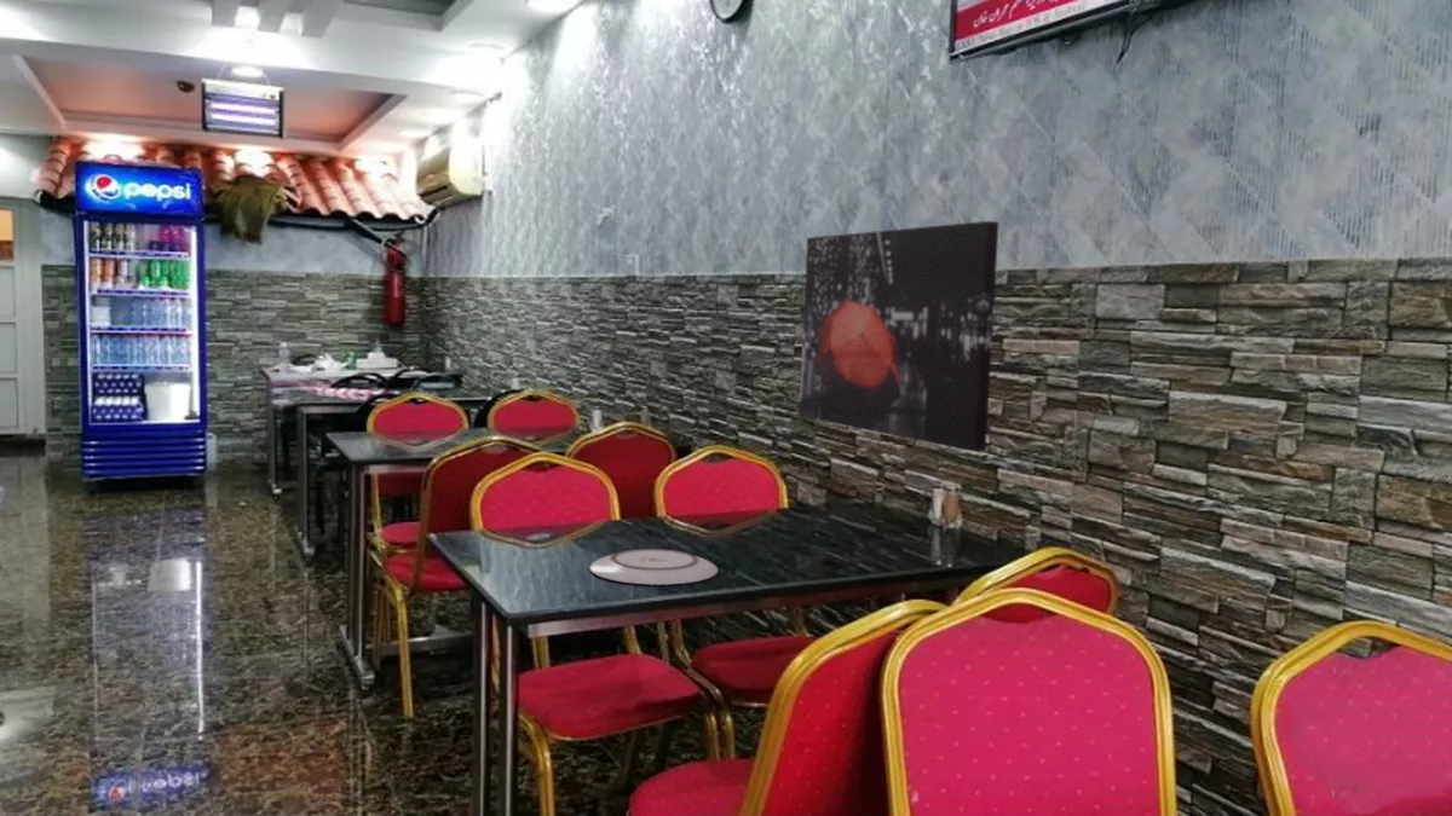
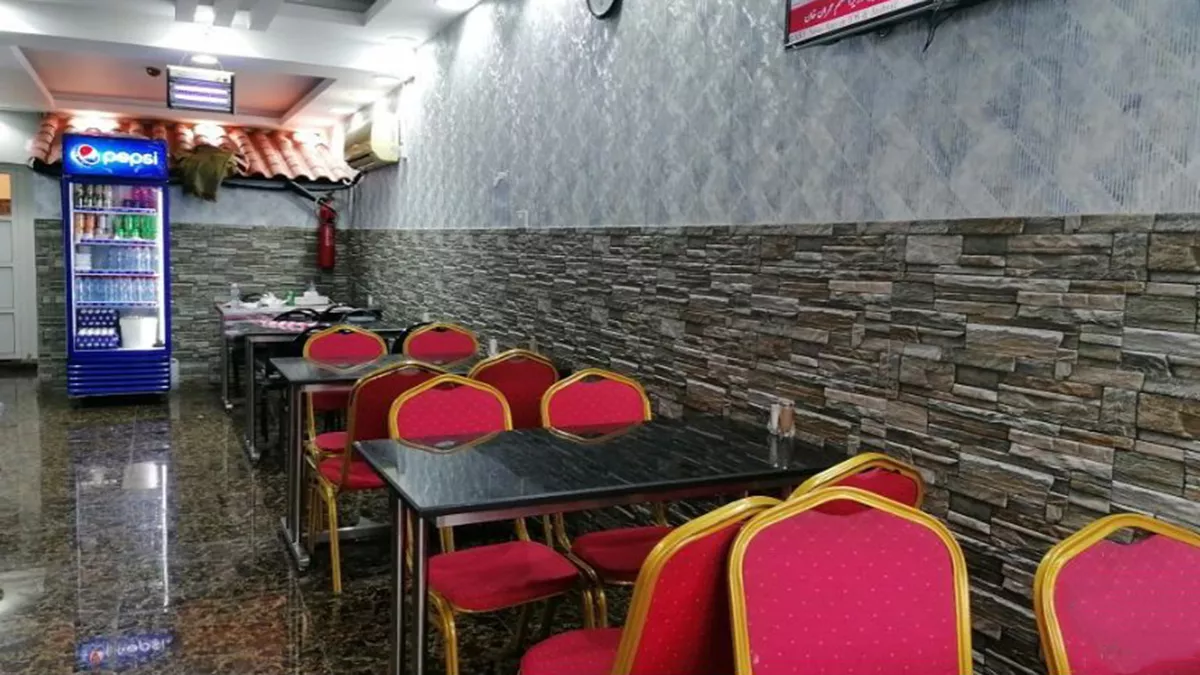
- plate (653, 563)
- wall art (886, 331)
